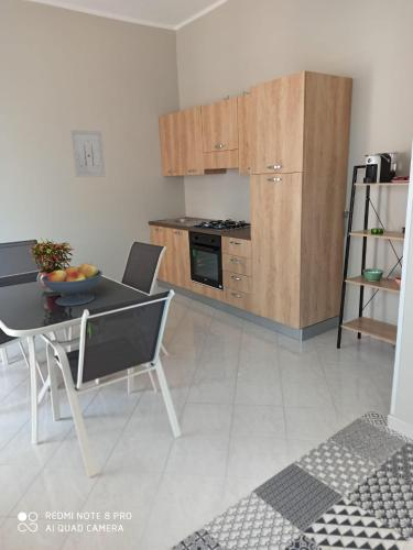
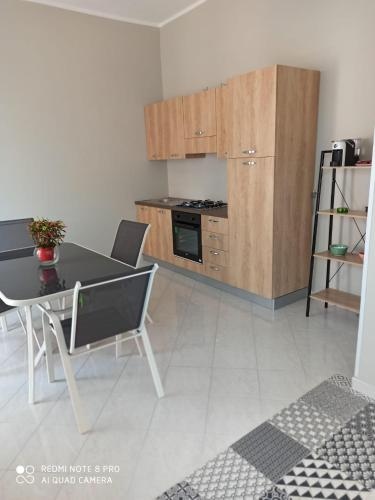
- fruit bowl (73, 283)
- wall art (88, 154)
